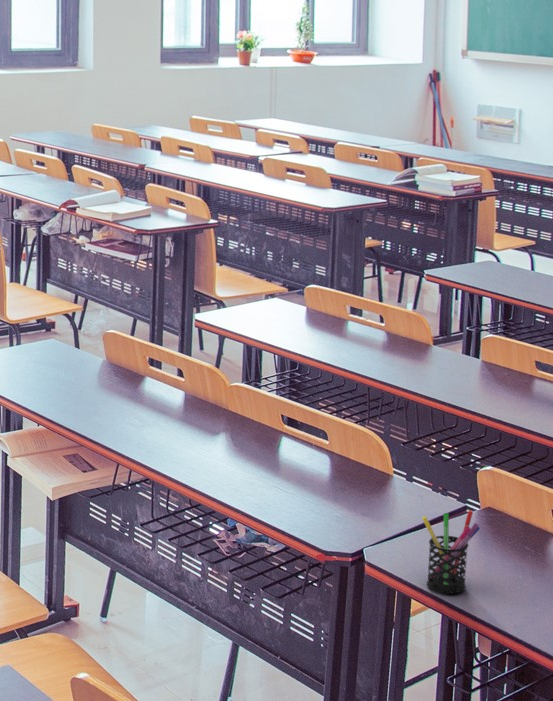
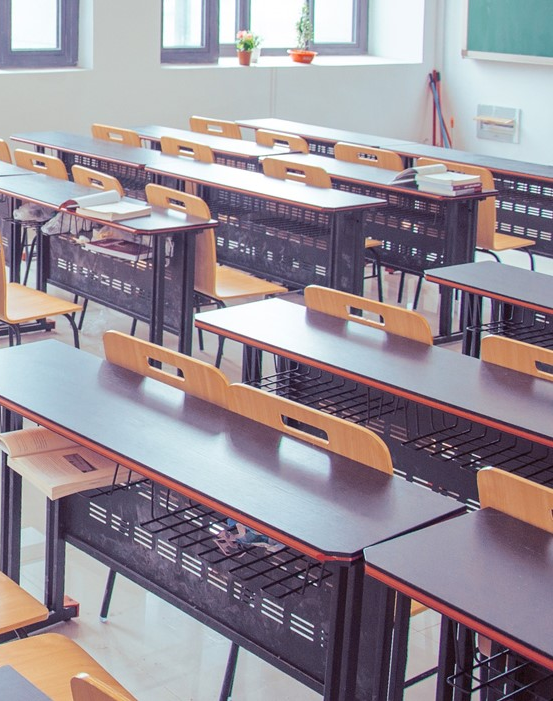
- pen holder (449, 546)
